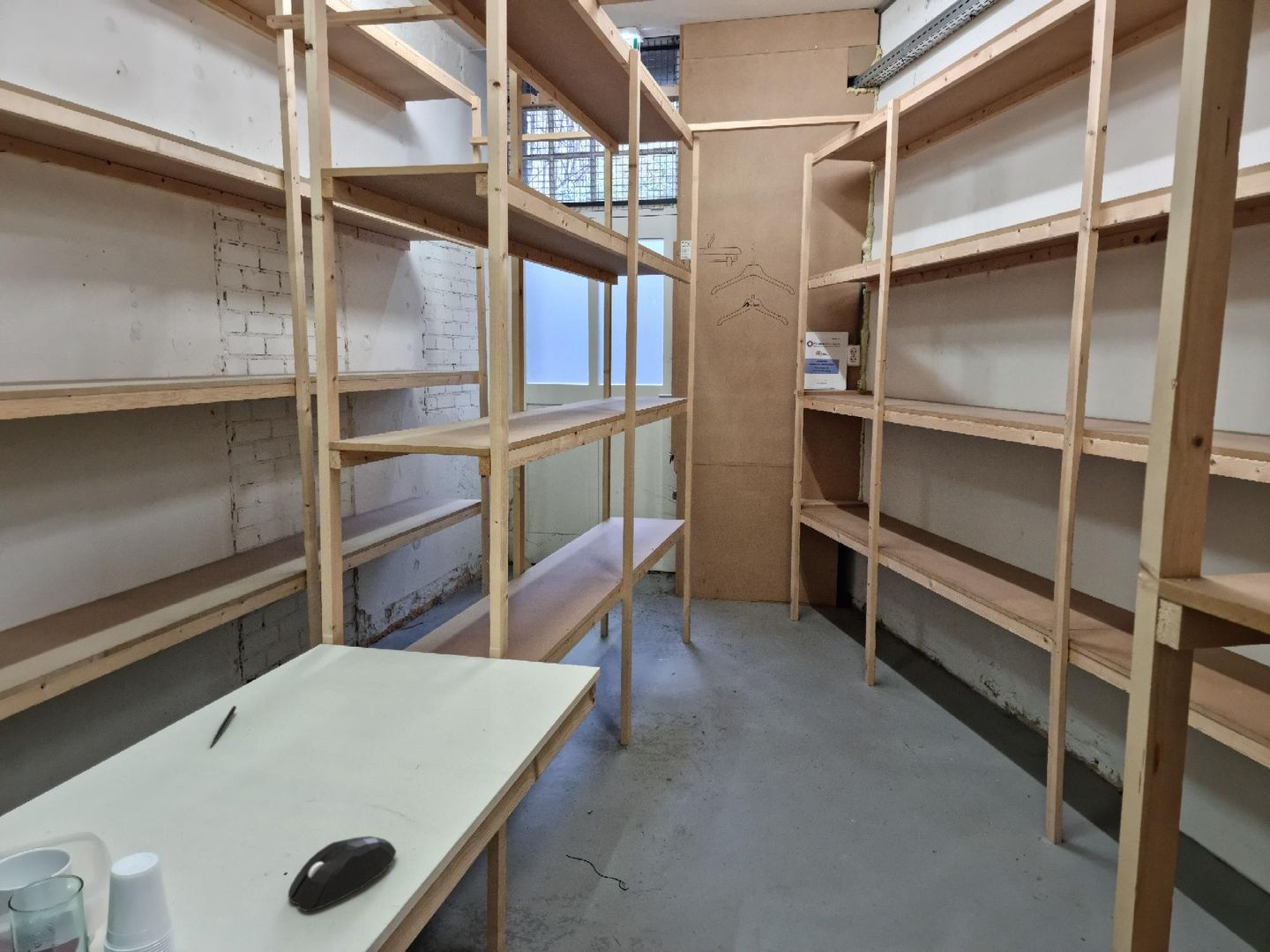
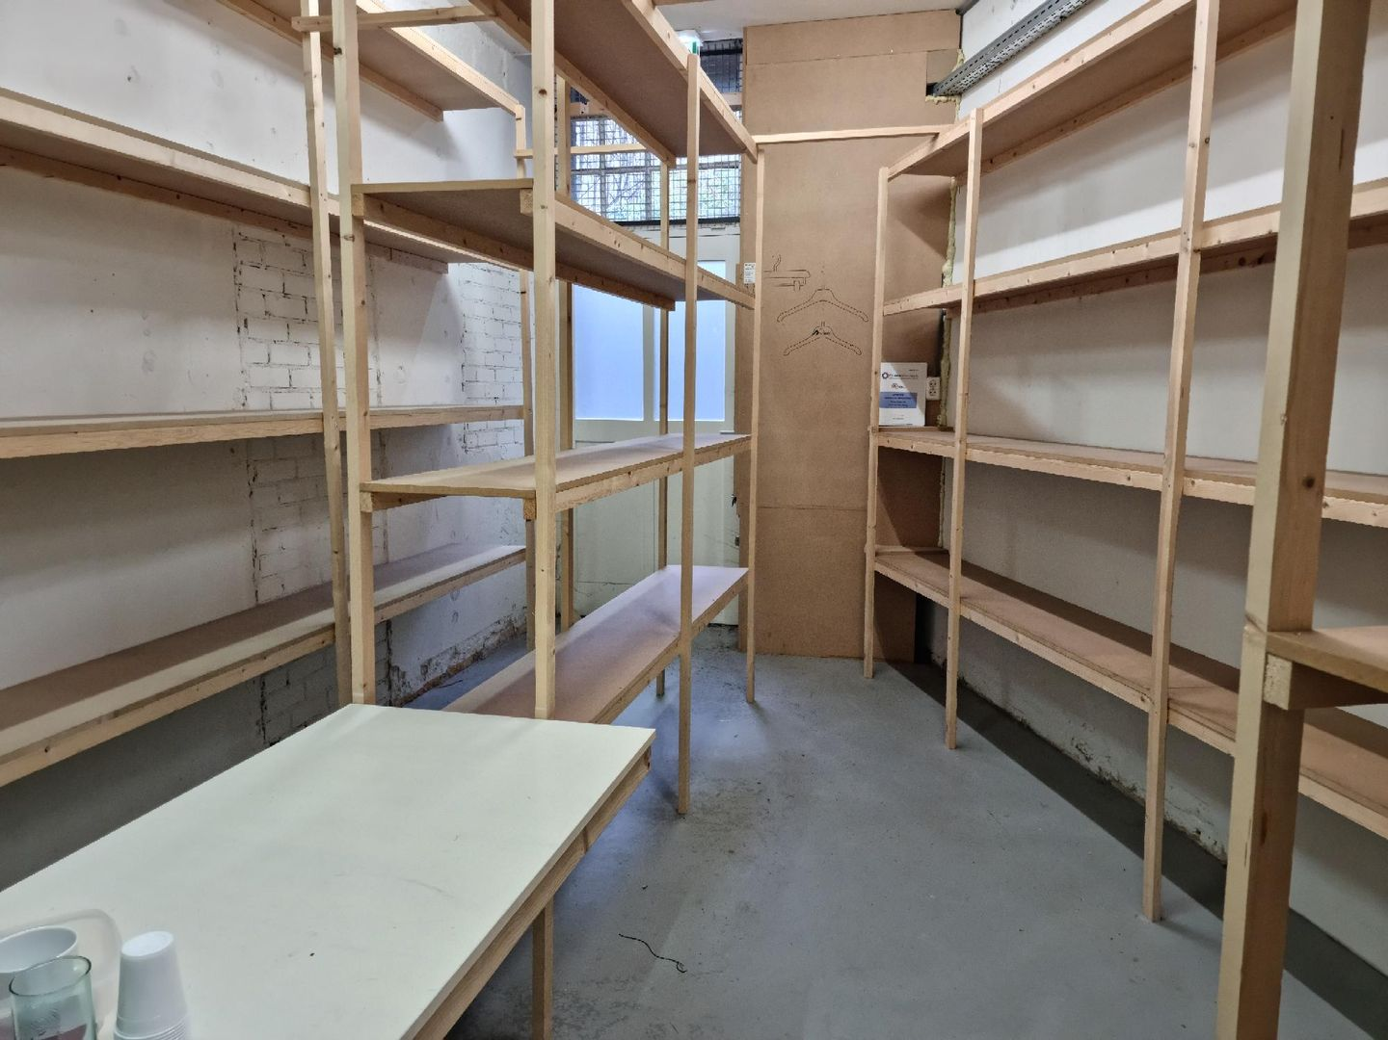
- mouse (346, 862)
- pen (222, 725)
